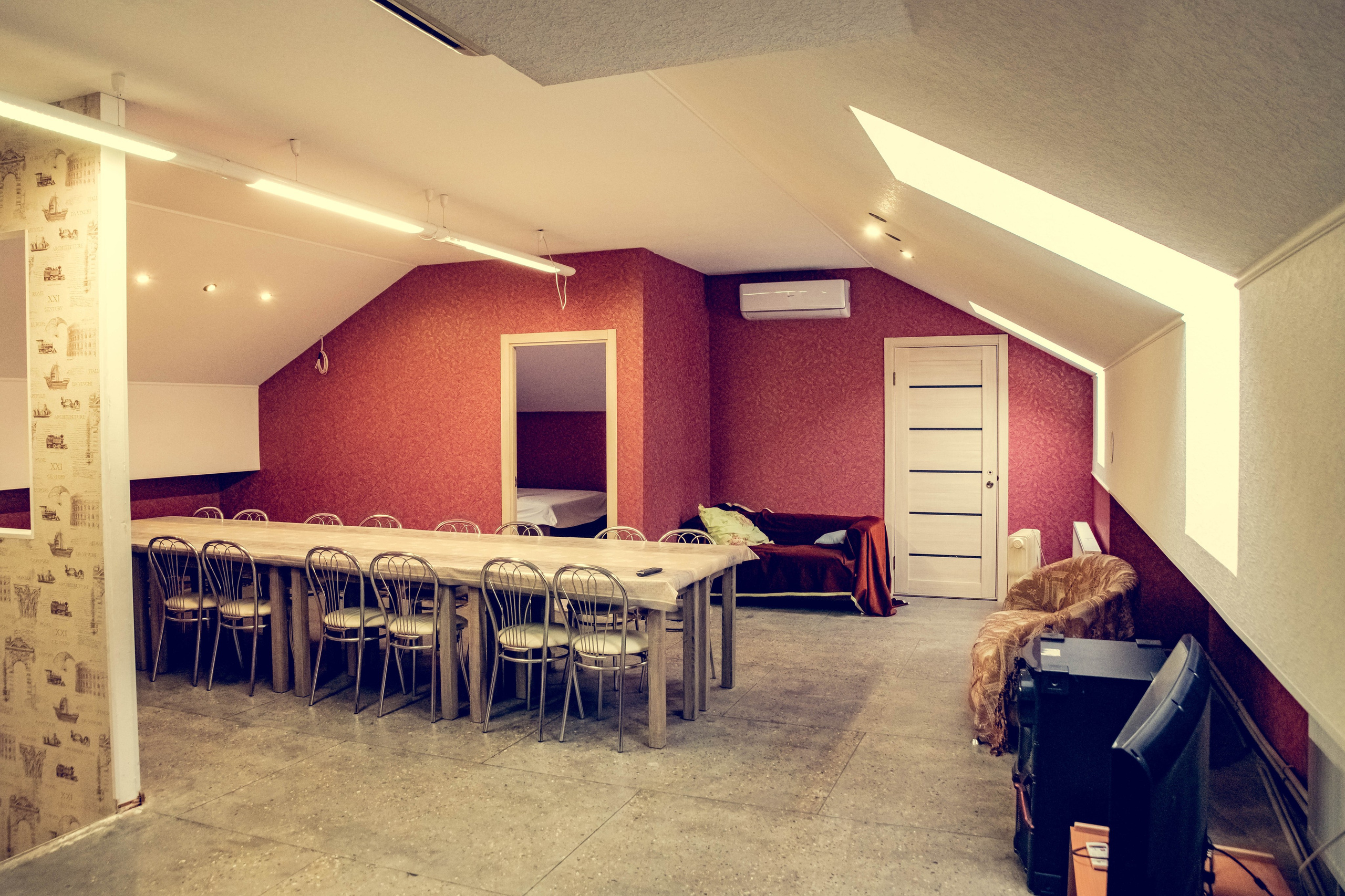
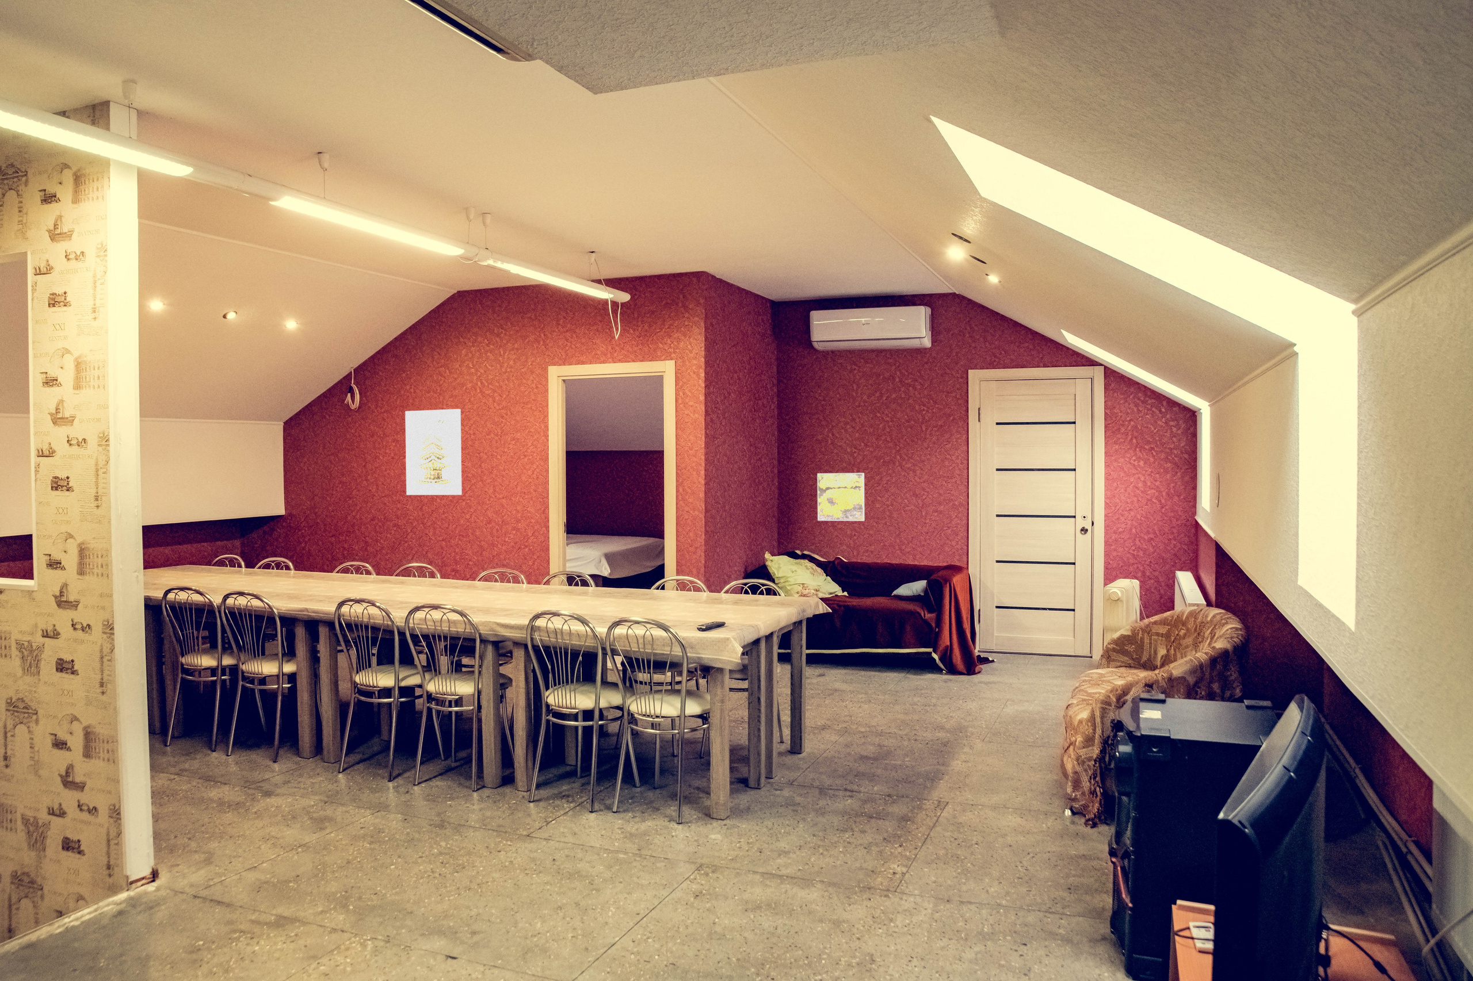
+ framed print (433, 452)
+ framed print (841, 497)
